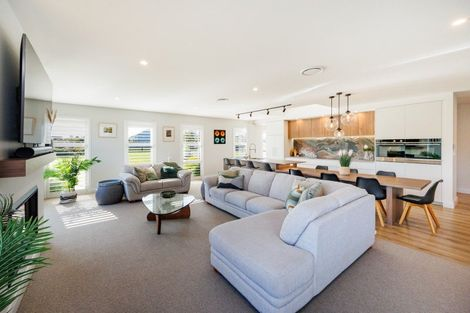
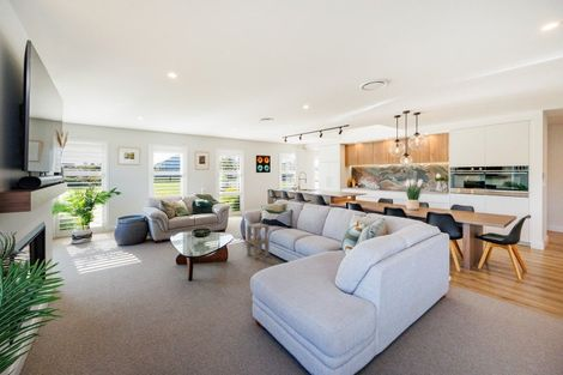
+ side table (258, 240)
